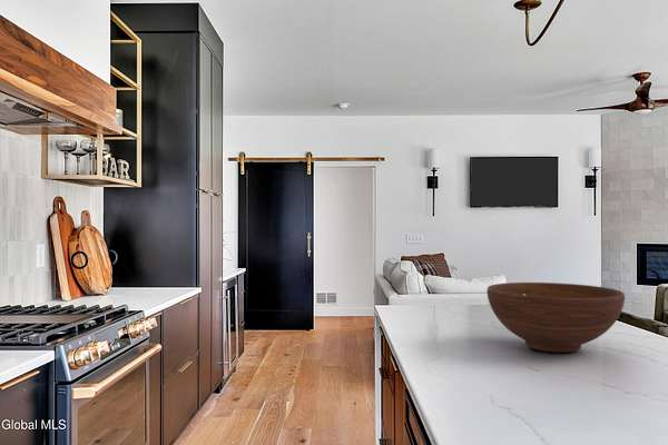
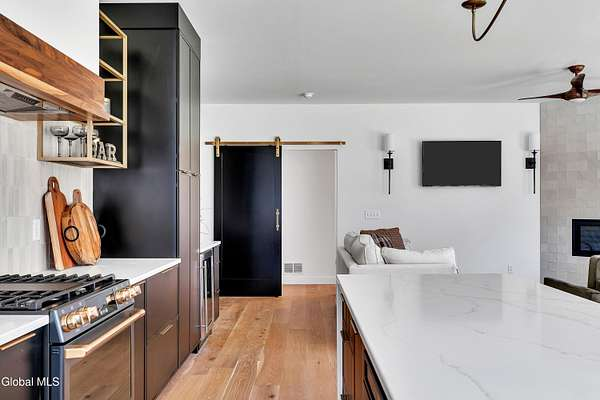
- fruit bowl (552, 318)
